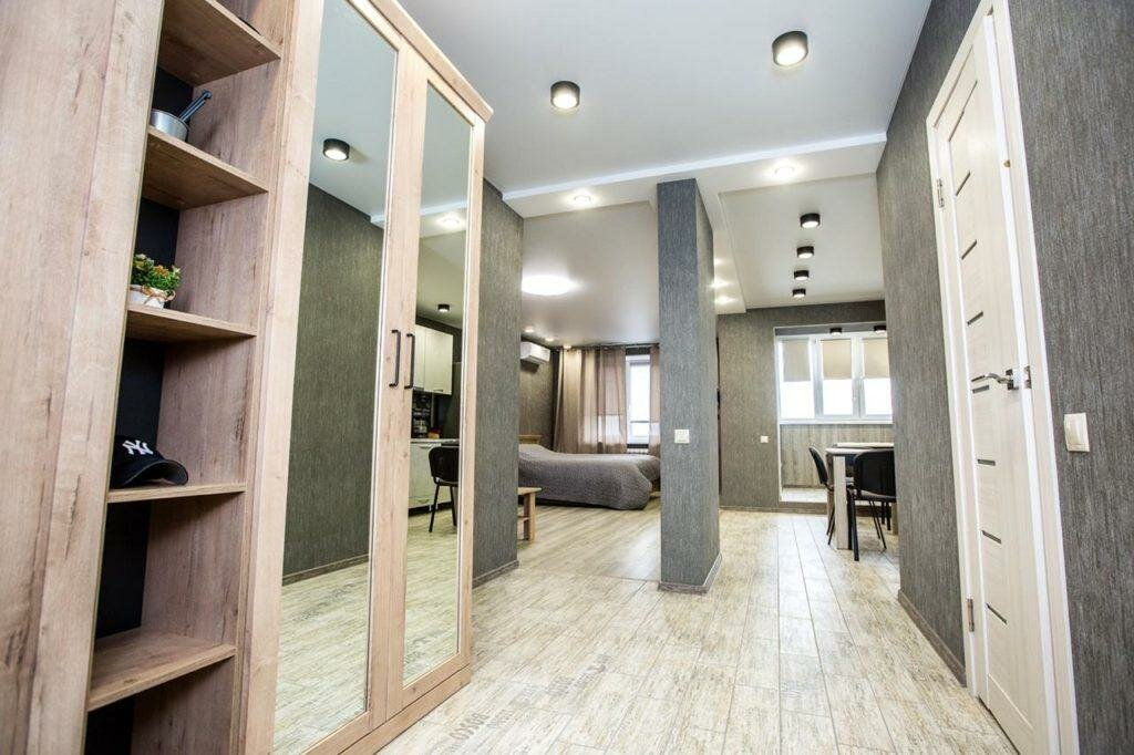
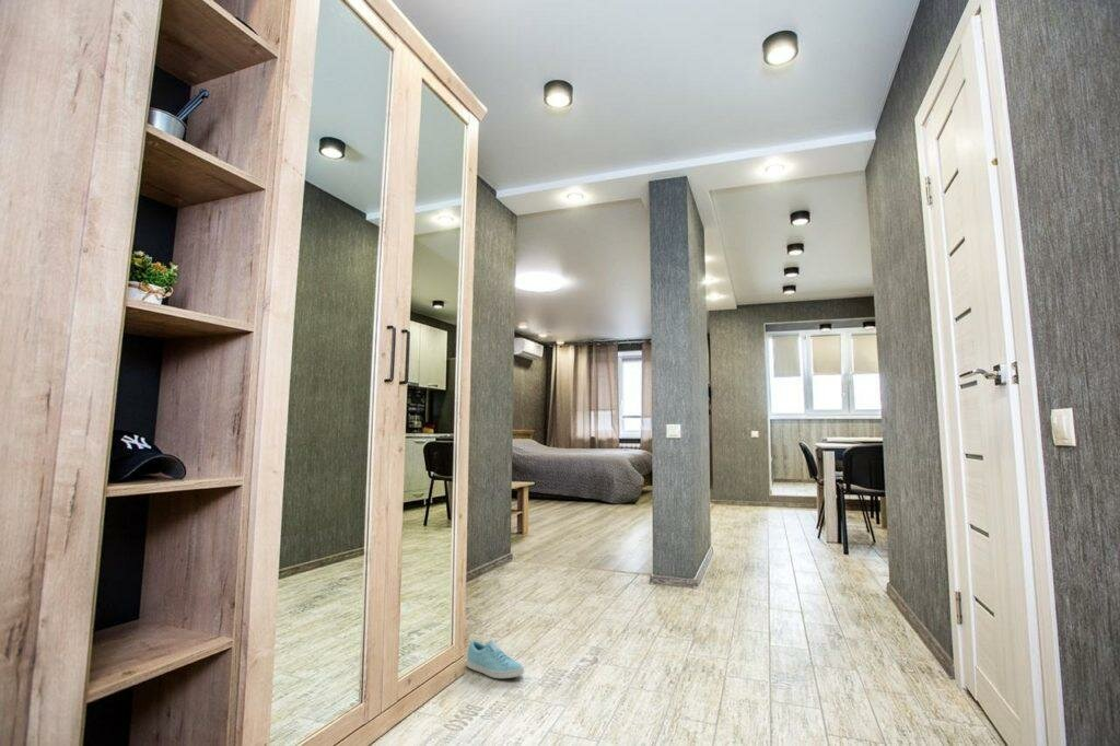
+ sneaker (493, 657)
